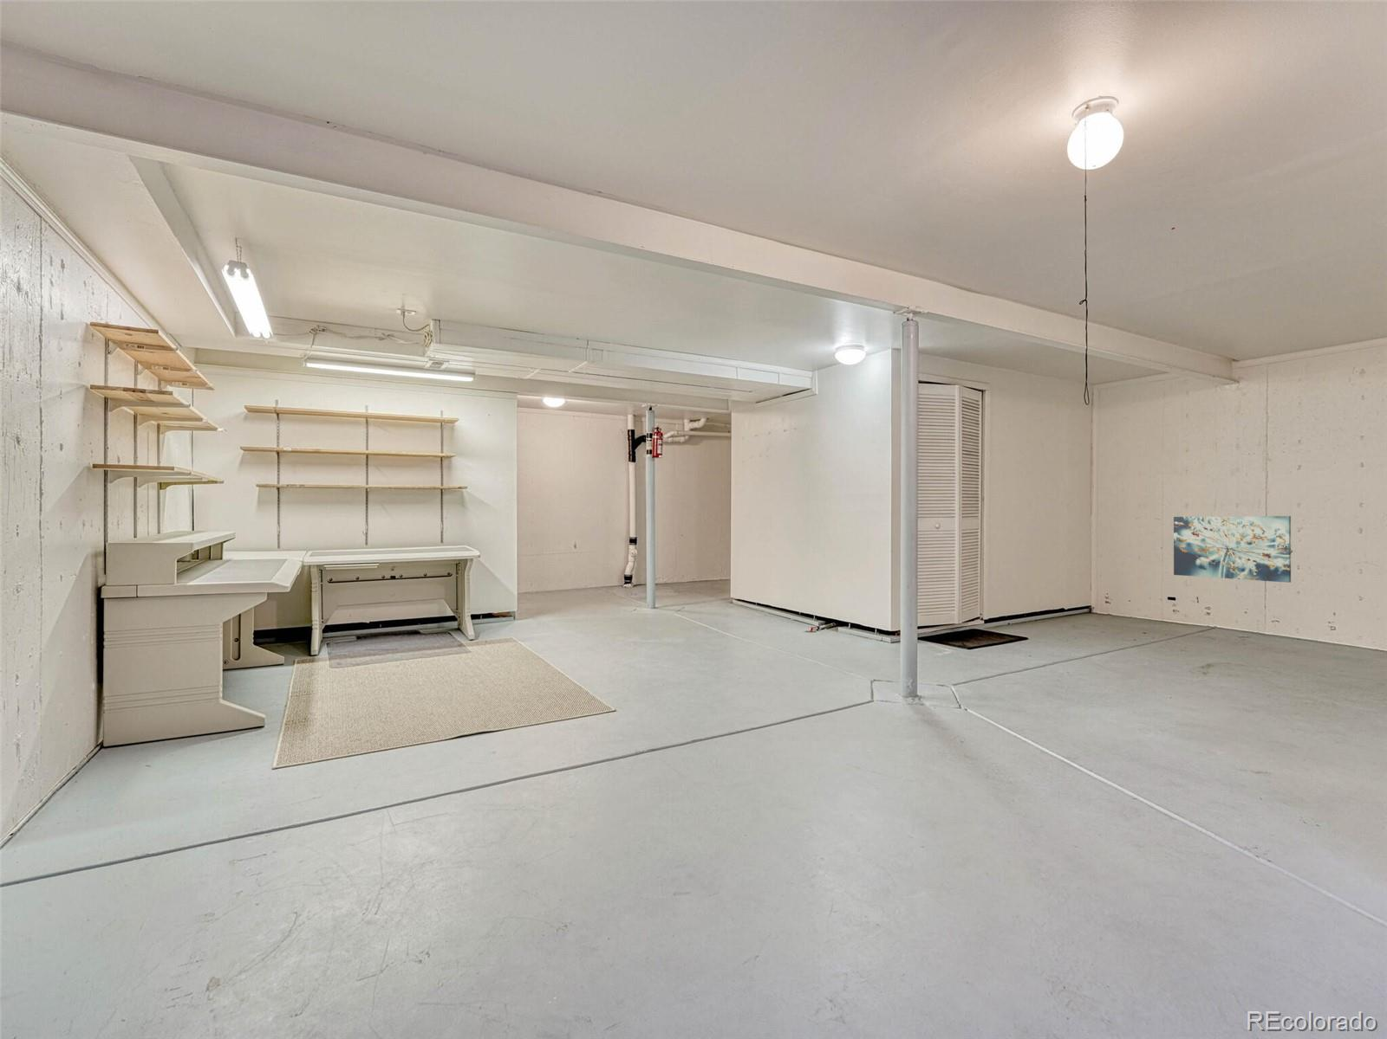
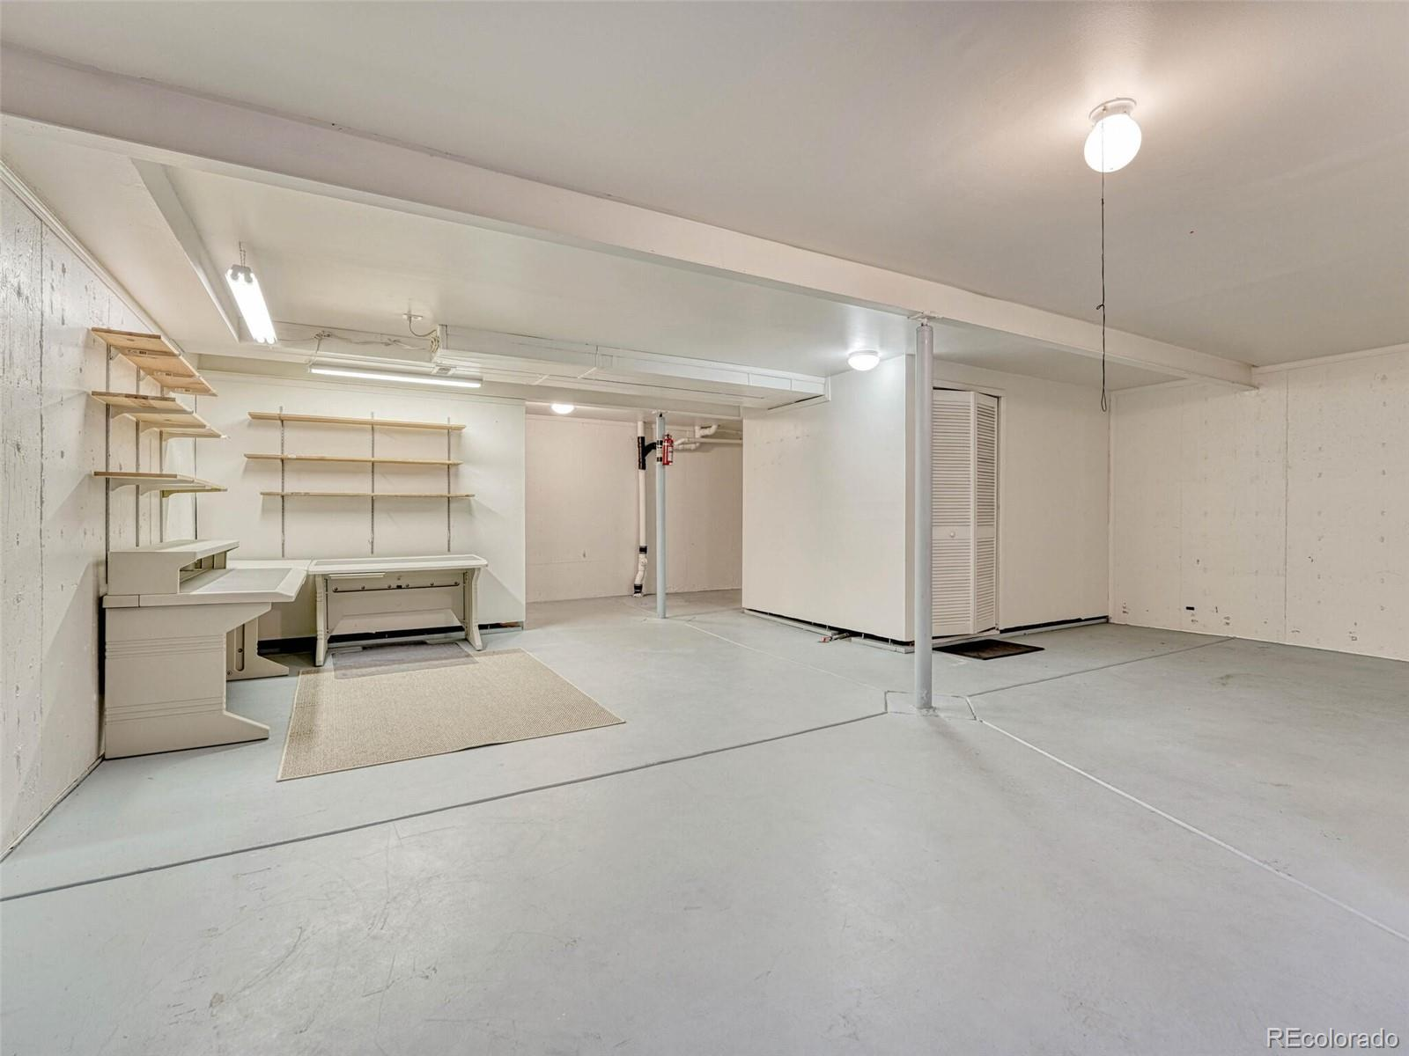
- wall art (1229, 547)
